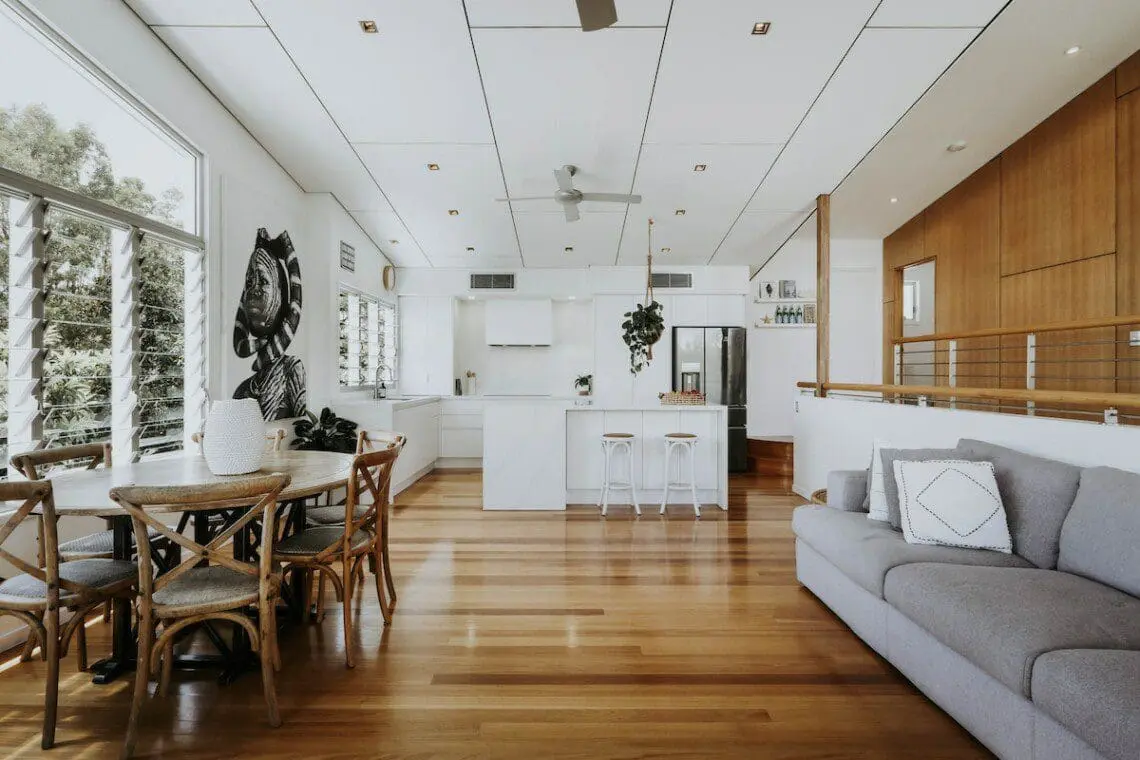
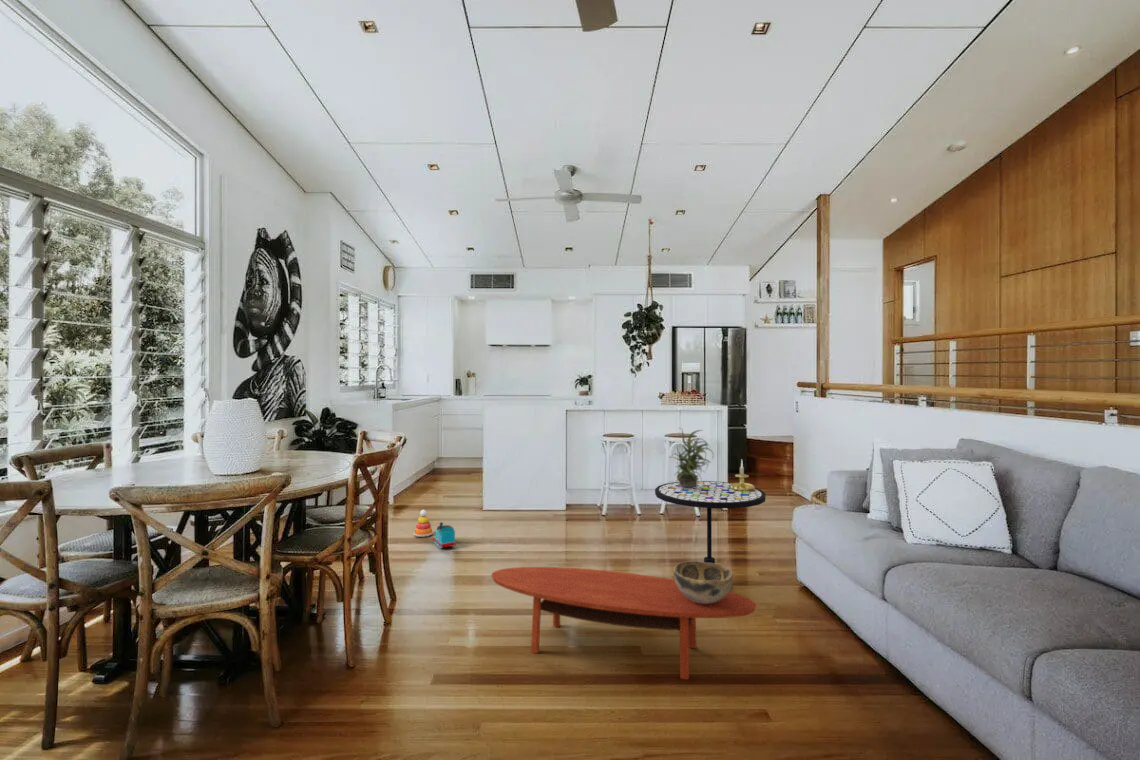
+ coffee table (614, 618)
+ decorative bowl (703, 584)
+ candle holder (742, 473)
+ potted plant (692, 458)
+ side table (709, 538)
+ stacking toy (423, 522)
+ toy train (443, 534)
